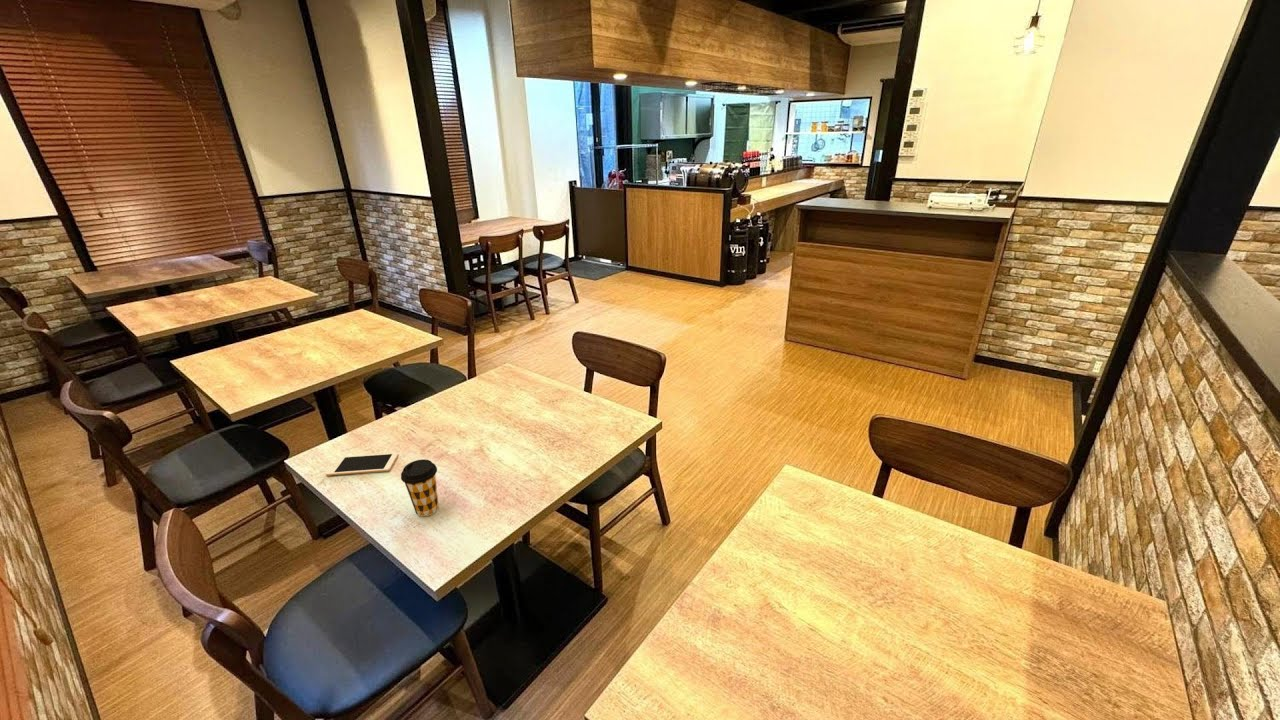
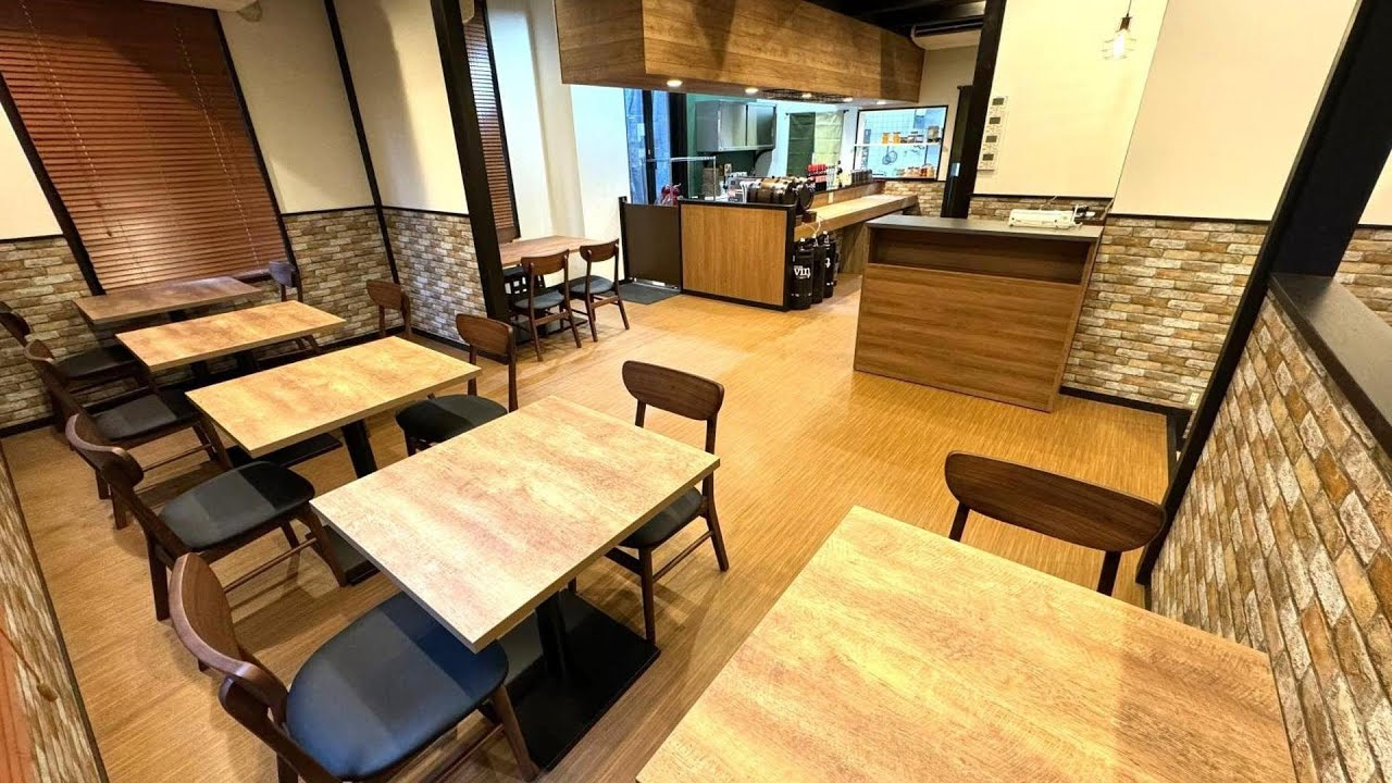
- cell phone (363, 463)
- coffee cup (422, 488)
